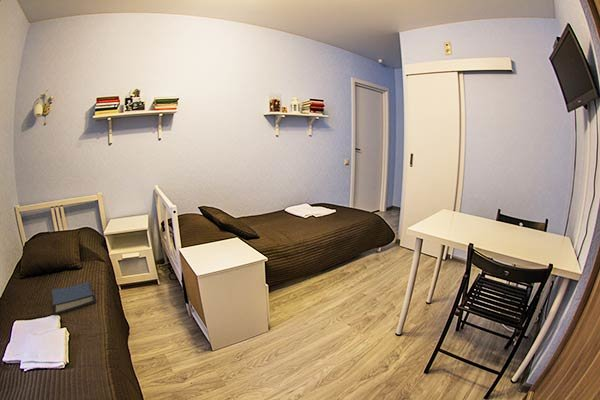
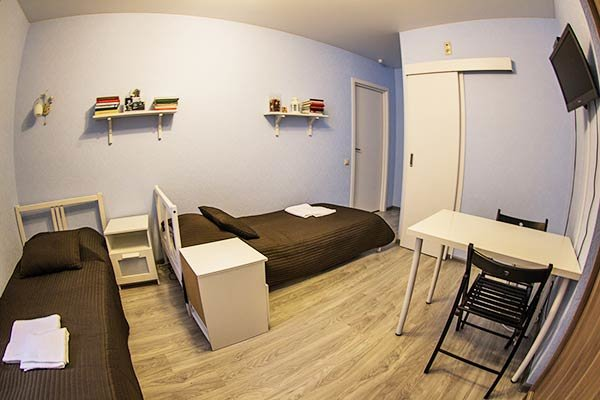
- hardback book (73, 295)
